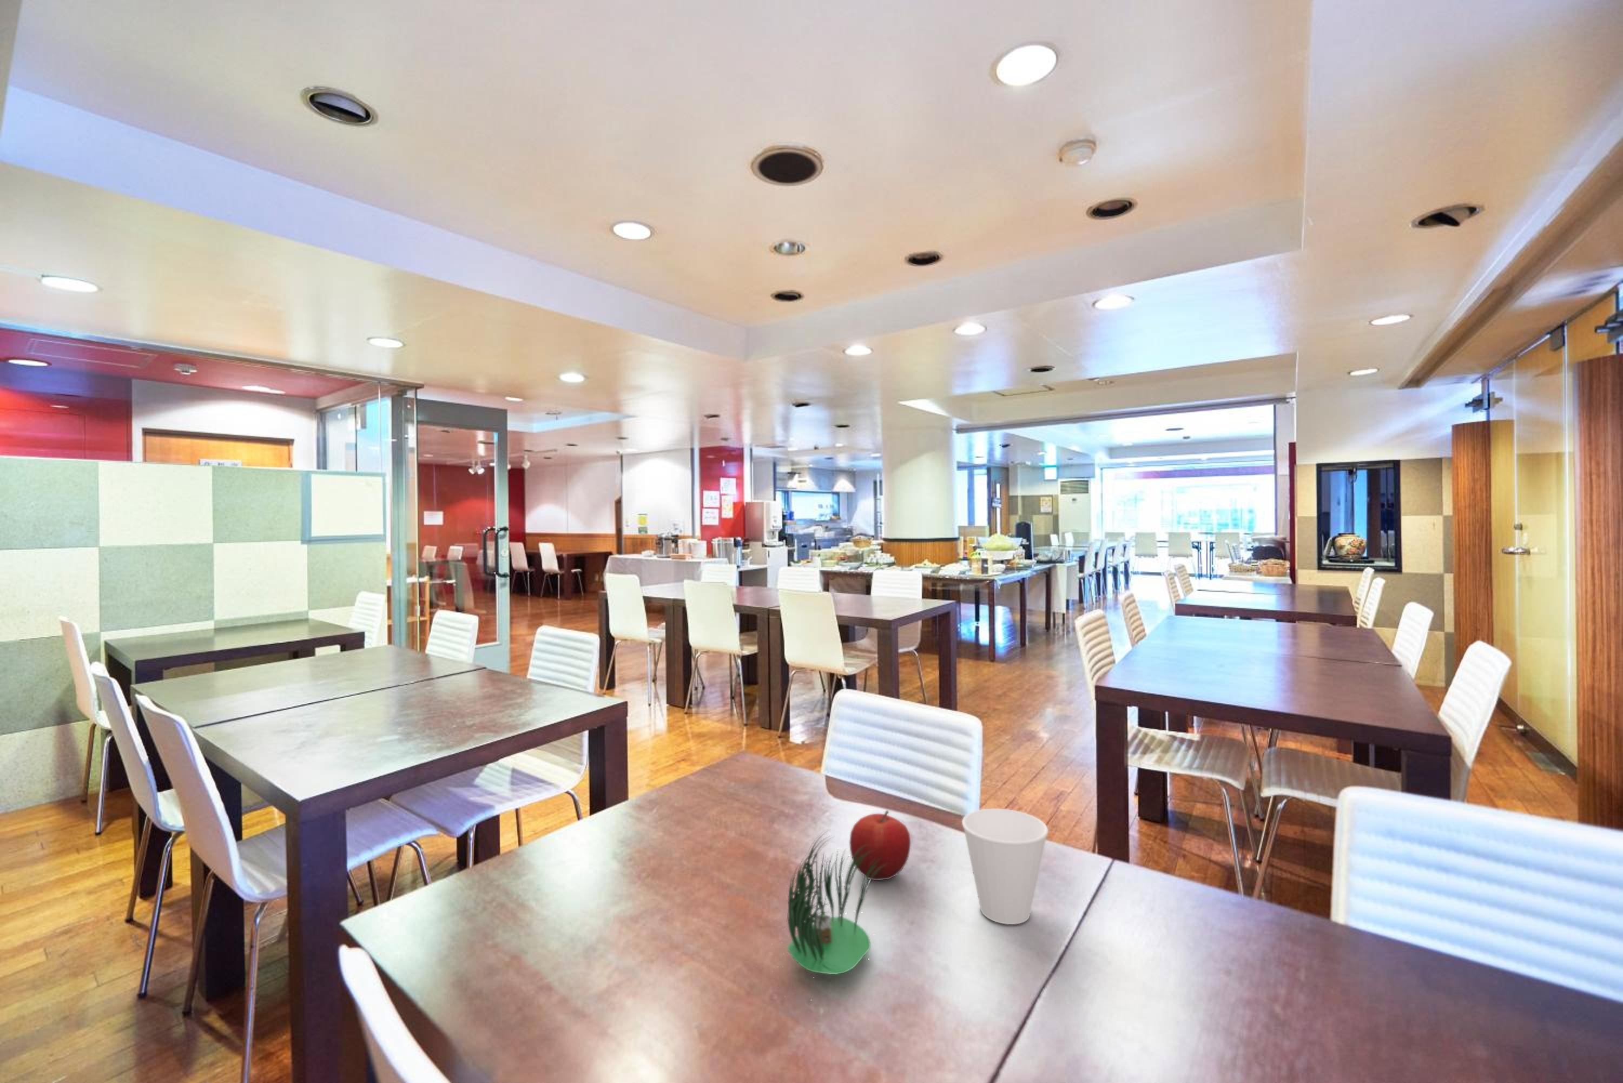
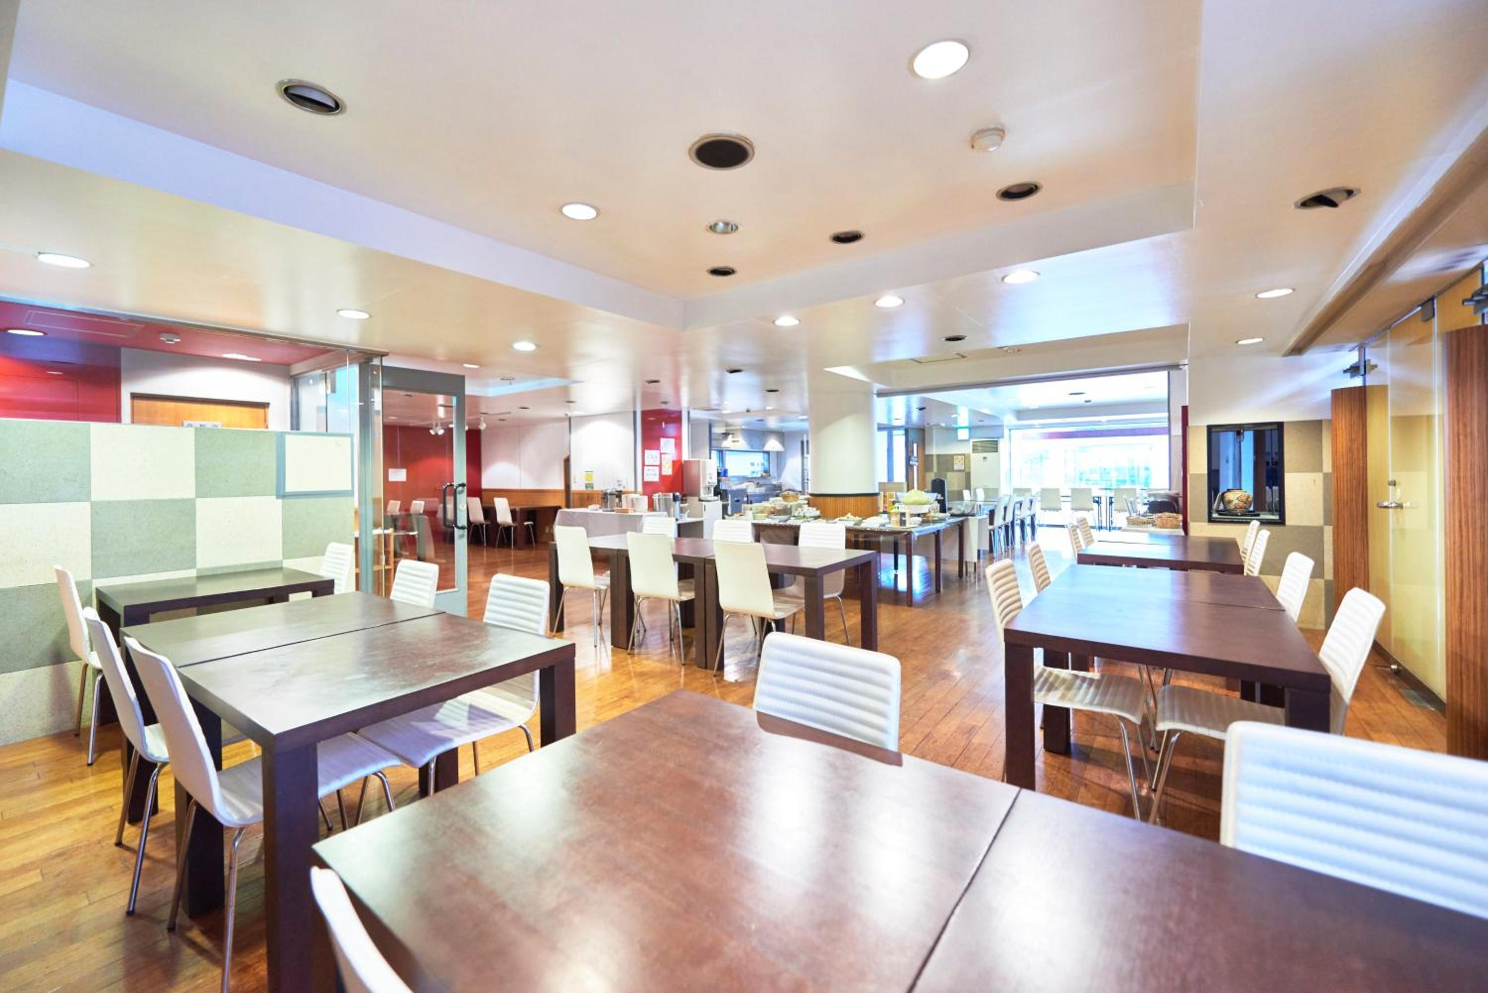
- succulent plant (800, 893)
- cup (1004, 867)
- fruit (880, 844)
